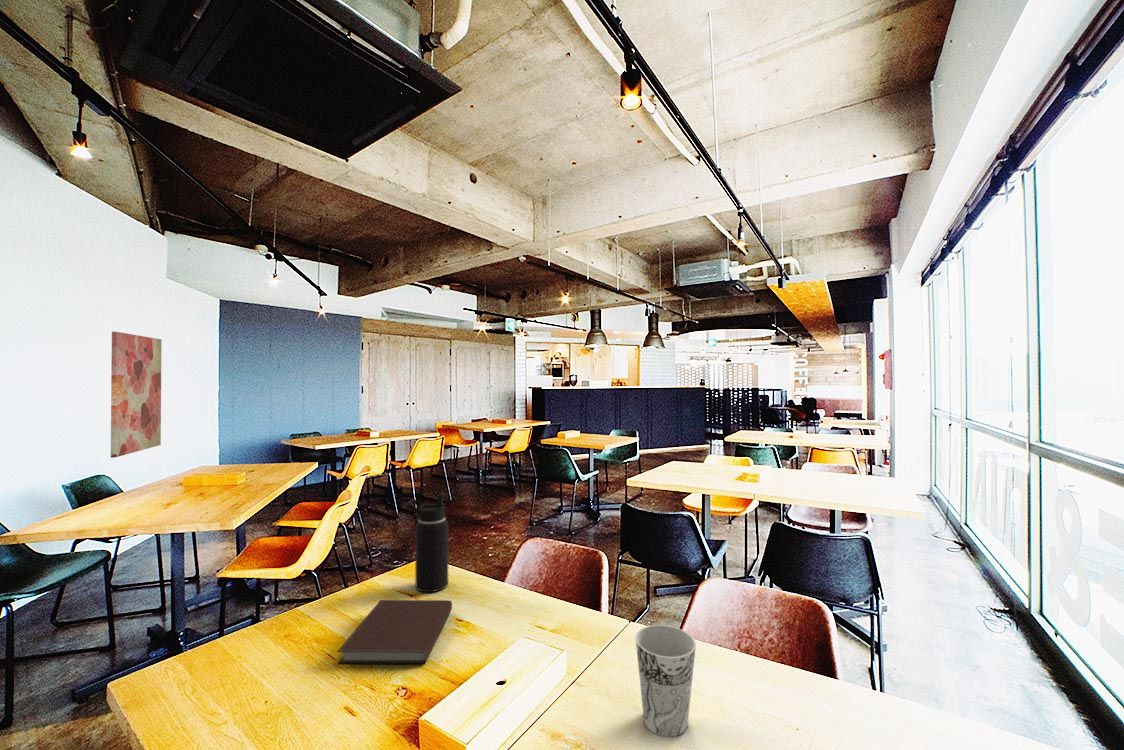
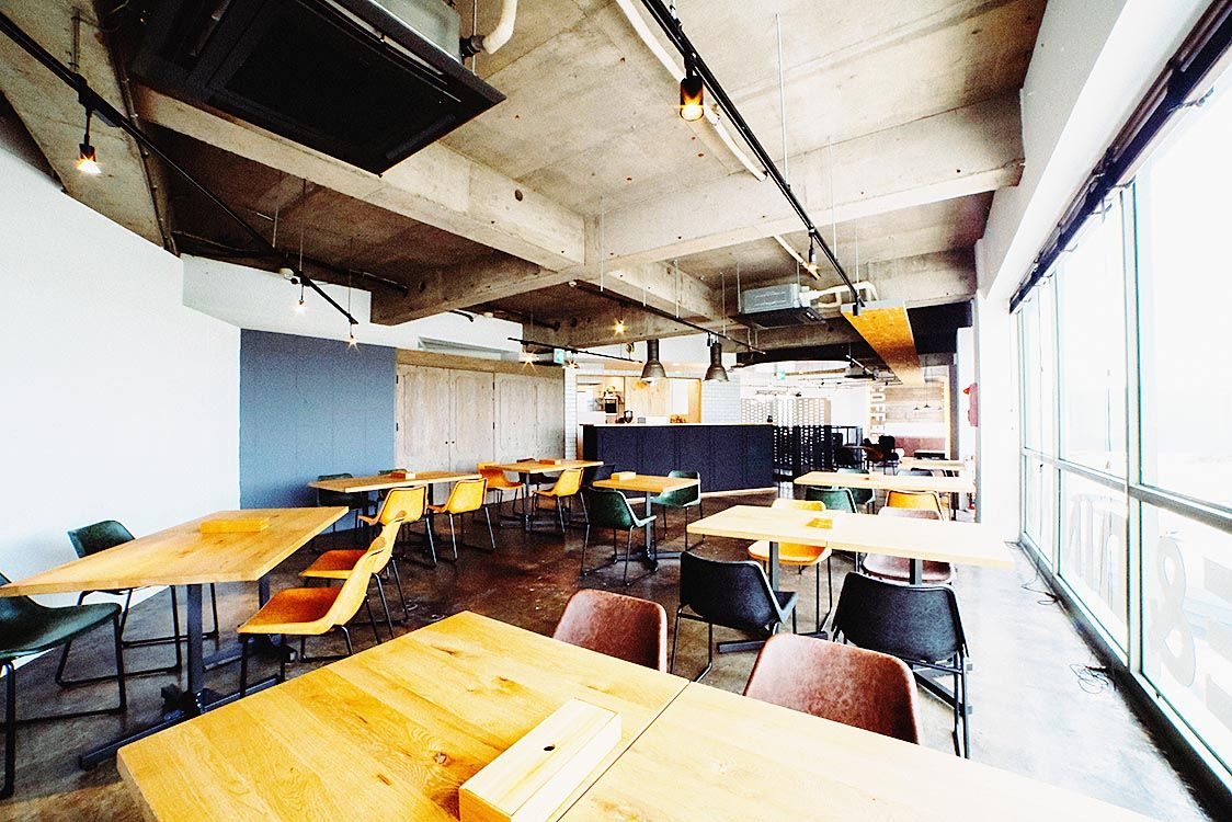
- notebook (400, 629)
- wall art (138, 393)
- water bottle (427, 539)
- cup (665, 680)
